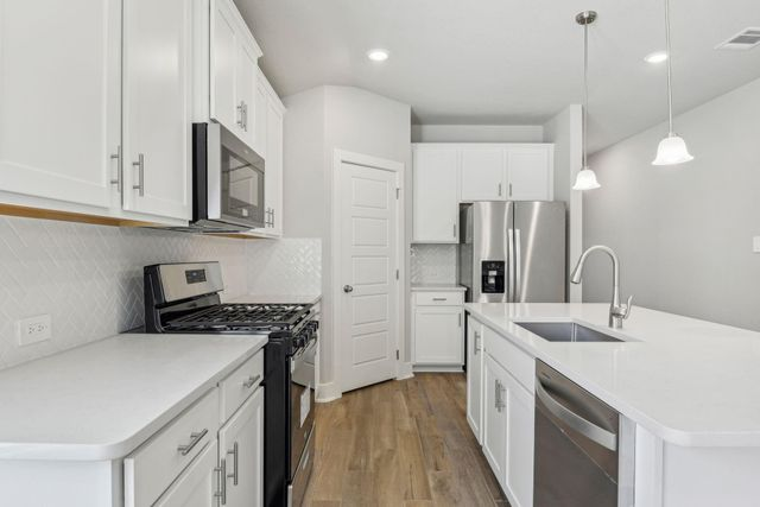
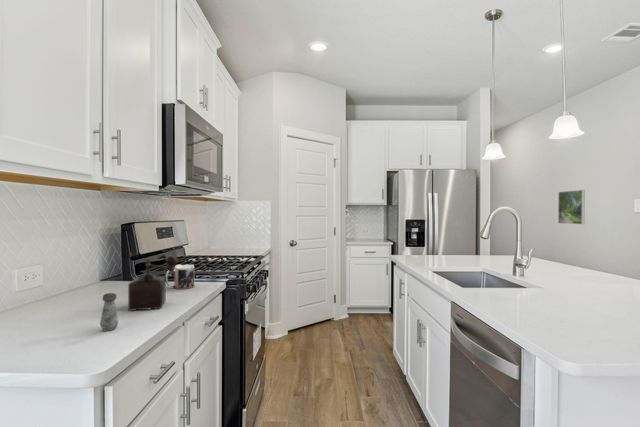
+ salt shaker (109, 311)
+ mug (180, 276)
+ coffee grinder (155, 280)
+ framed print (570, 207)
